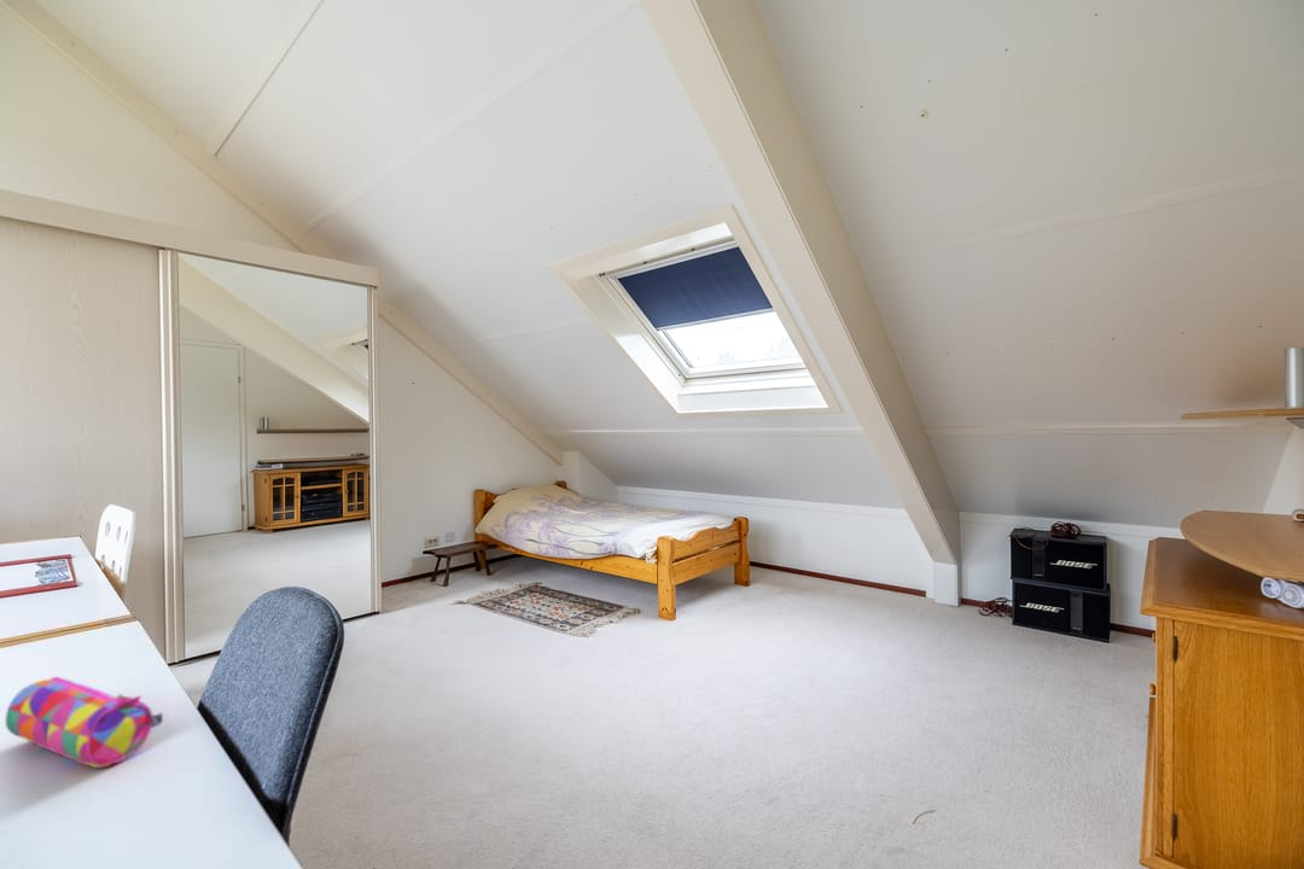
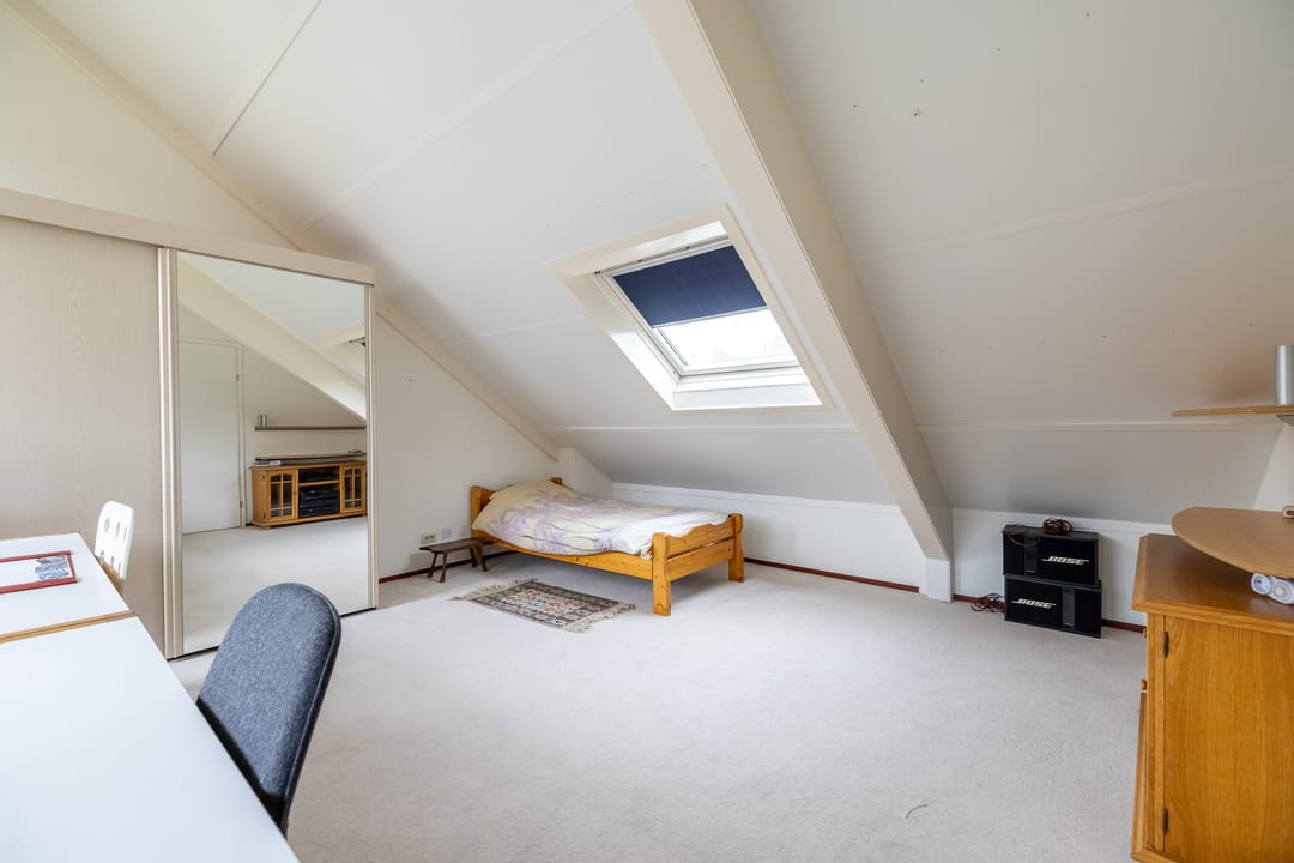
- pencil case (82, 717)
